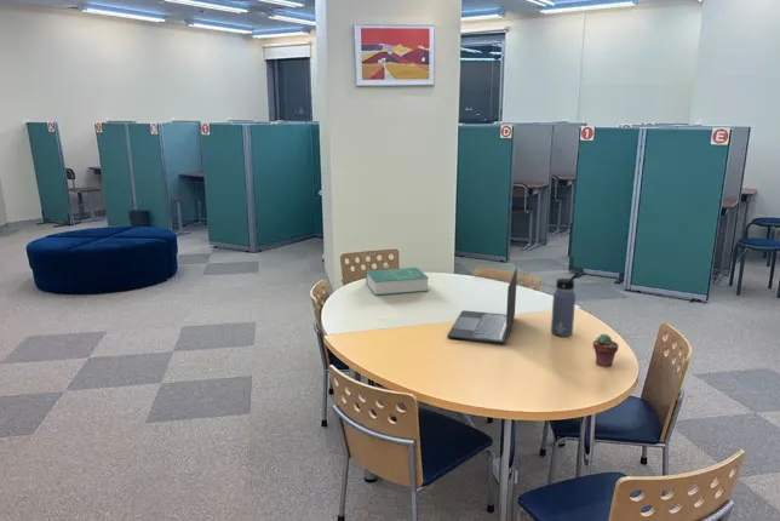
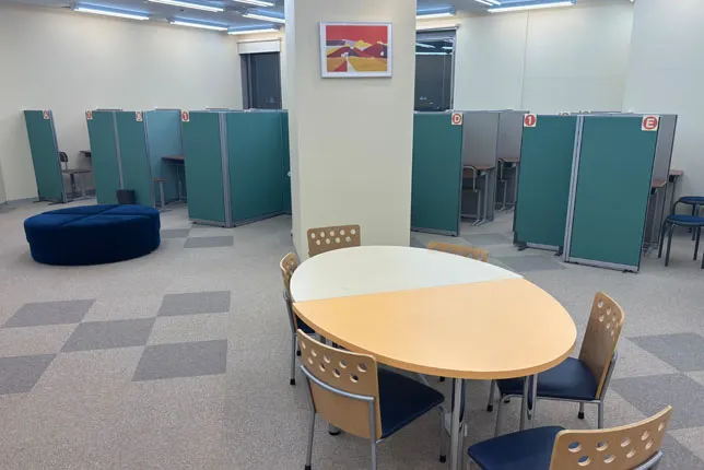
- laptop (478, 311)
- water bottle (564, 303)
- book (396, 280)
- potted succulent (604, 349)
